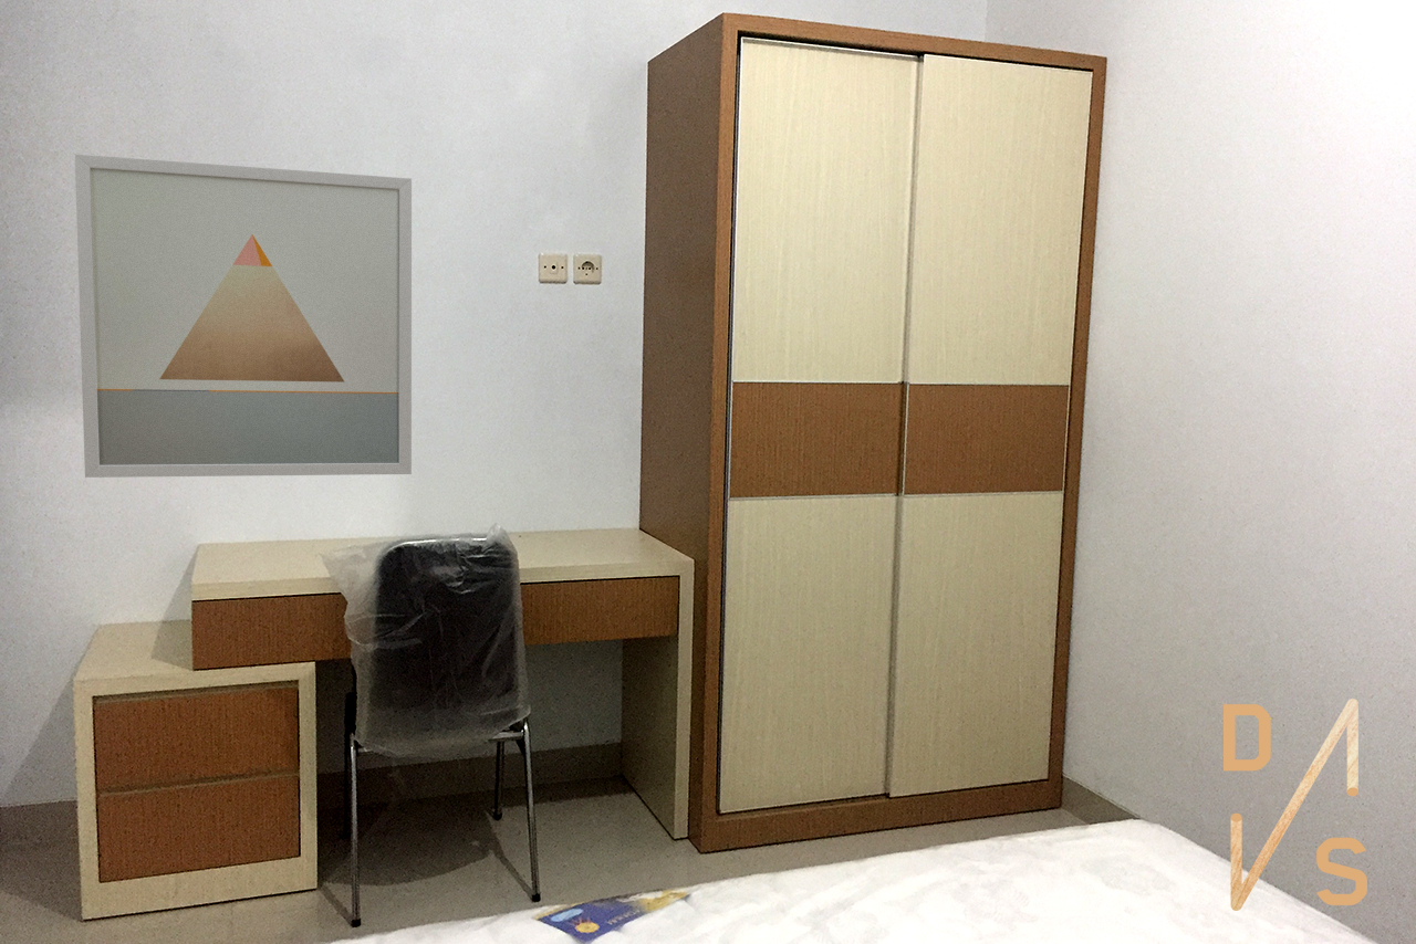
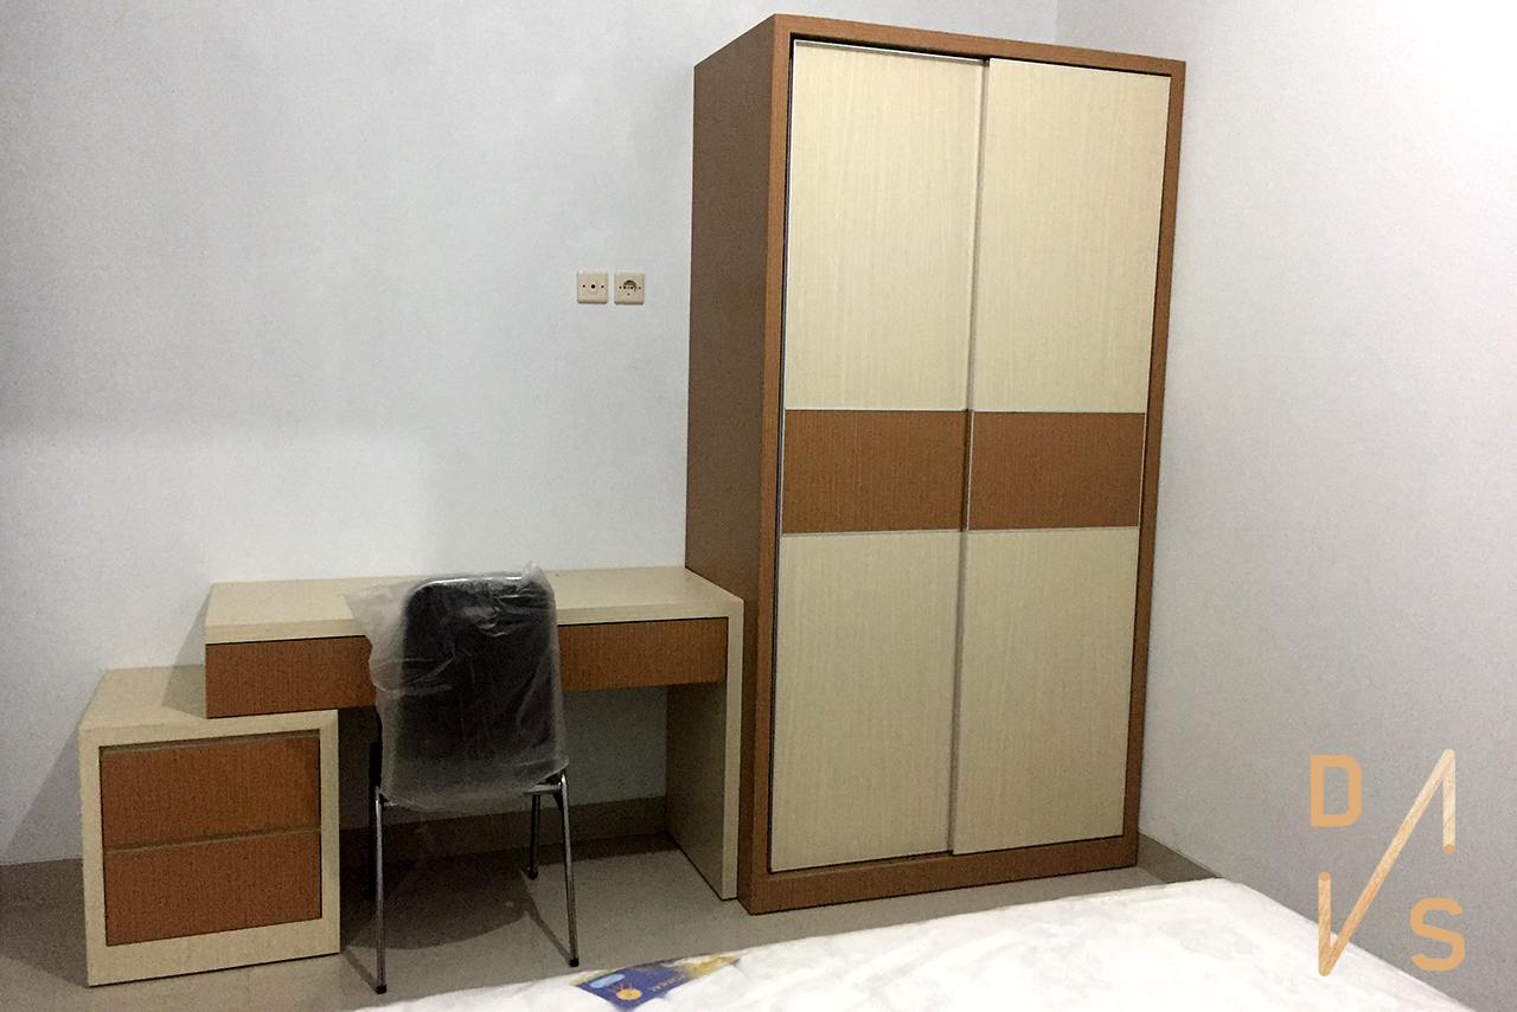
- wall art (253, 323)
